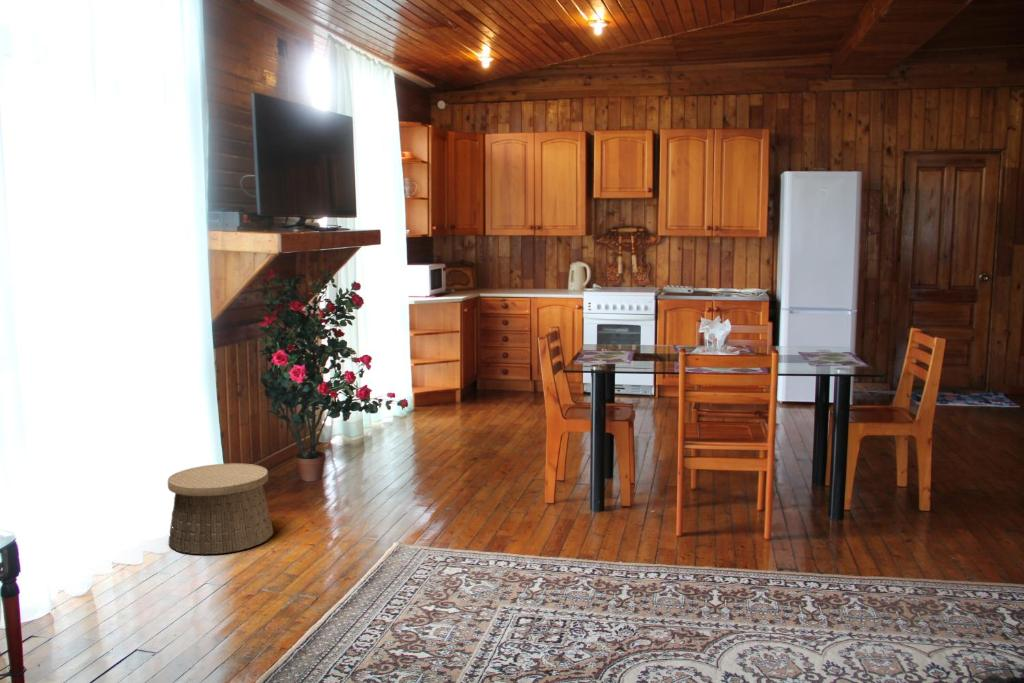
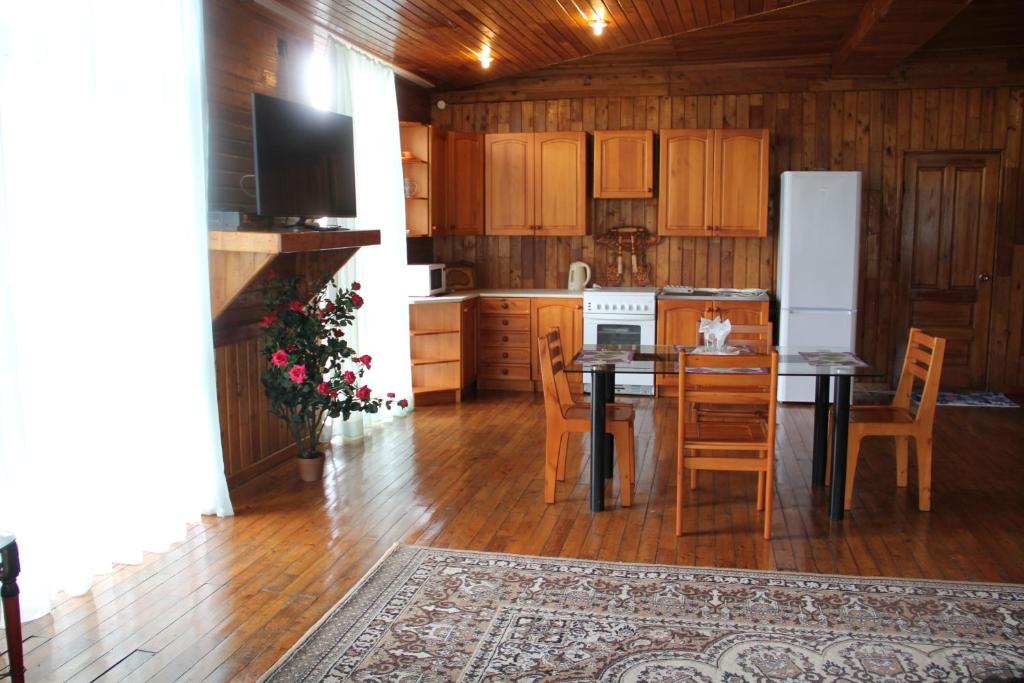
- basket (220, 506)
